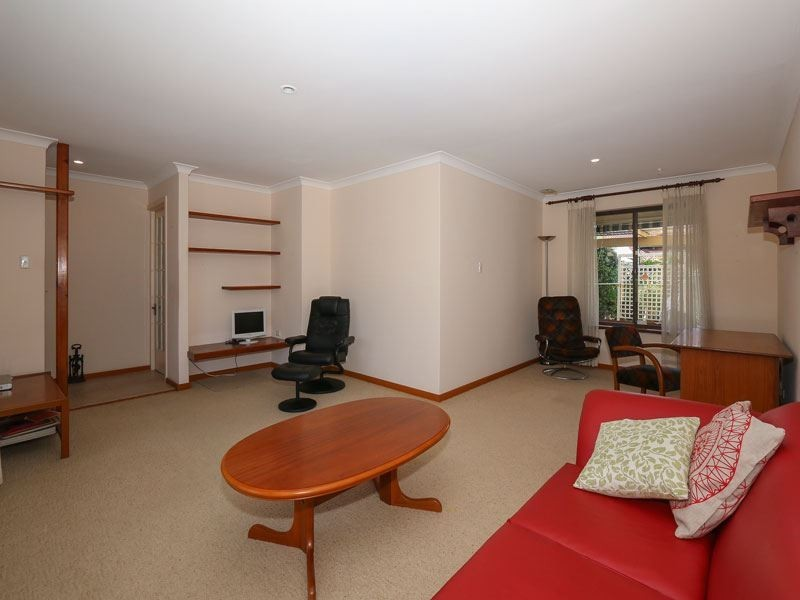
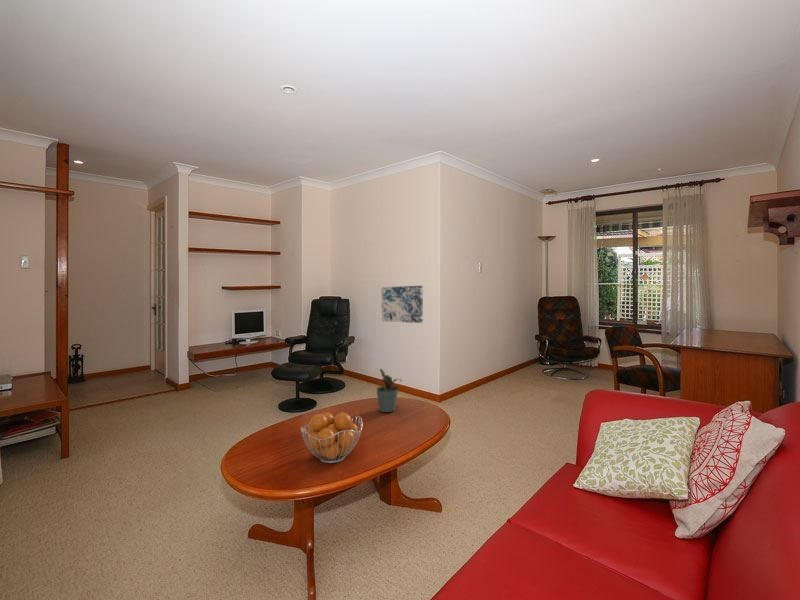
+ wall art (401, 304)
+ potted plant (386, 388)
+ fruit basket (332, 435)
